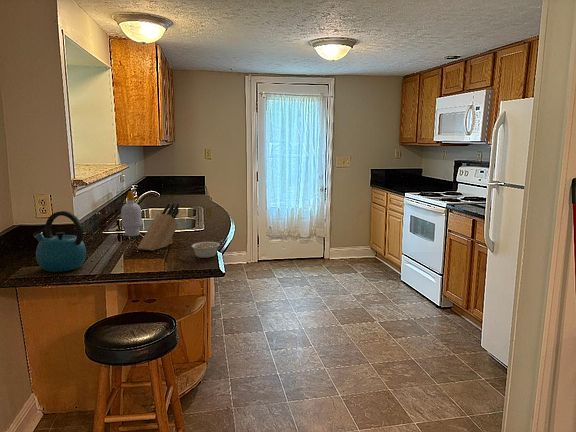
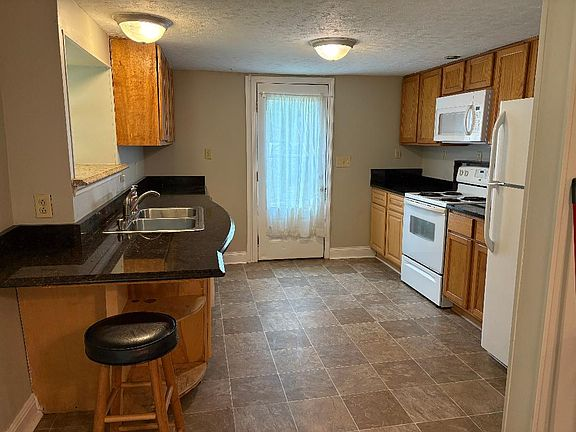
- legume (206, 248)
- soap bottle (131, 213)
- kettle (58, 239)
- knife block (160, 225)
